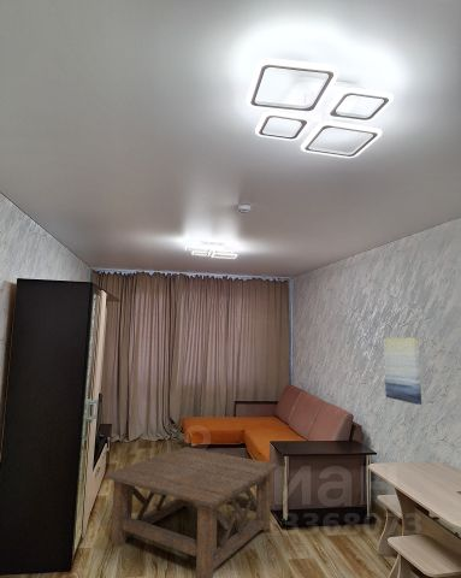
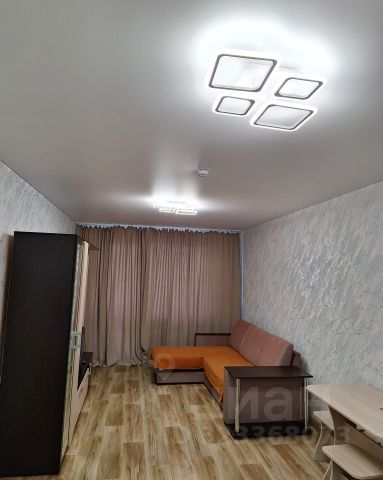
- coffee table (195, 501)
- wall art (401, 368)
